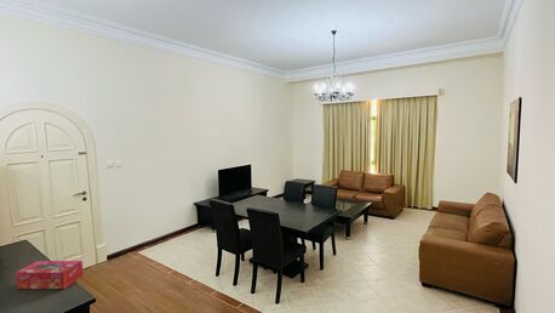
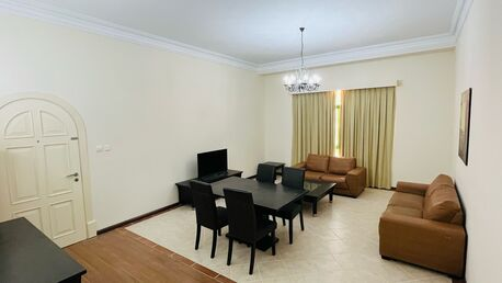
- tissue box (50, 274)
